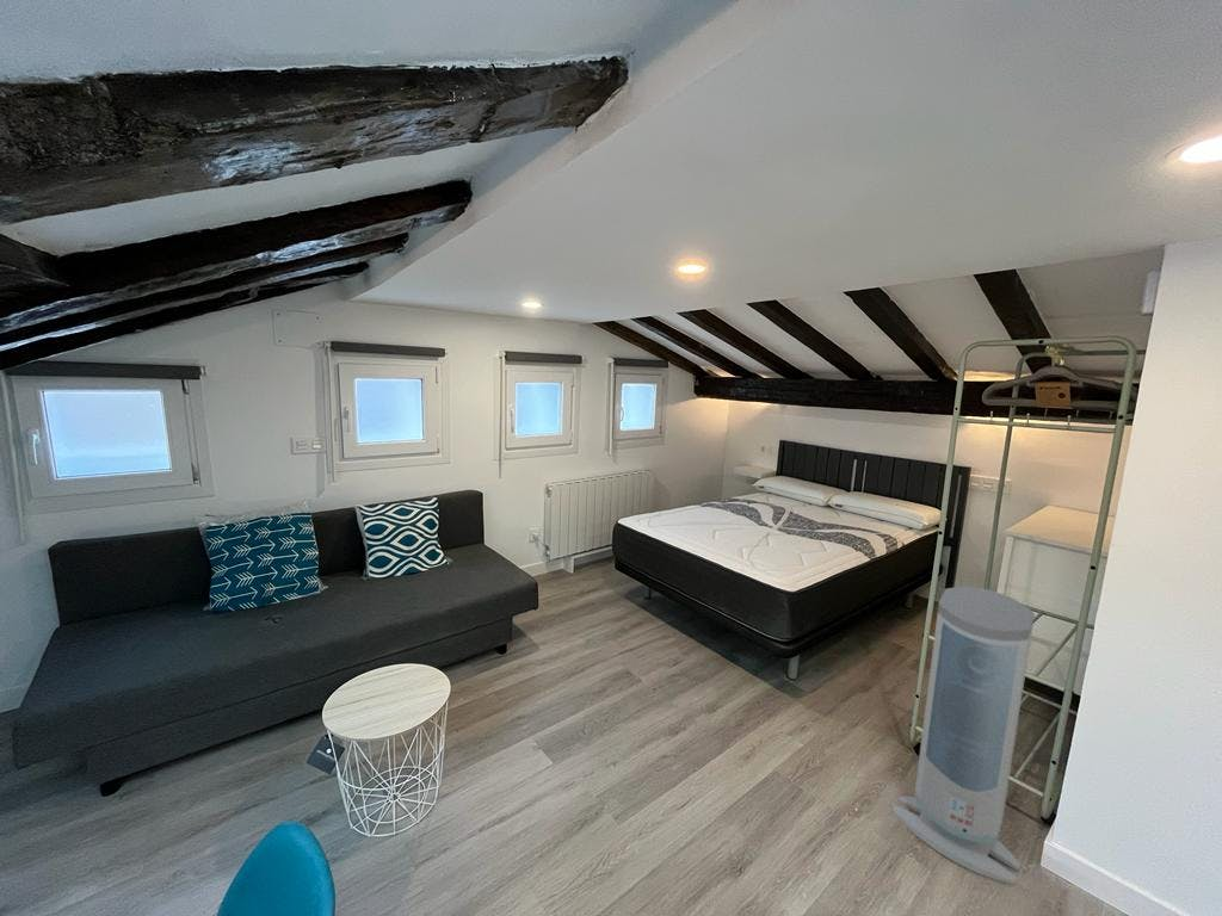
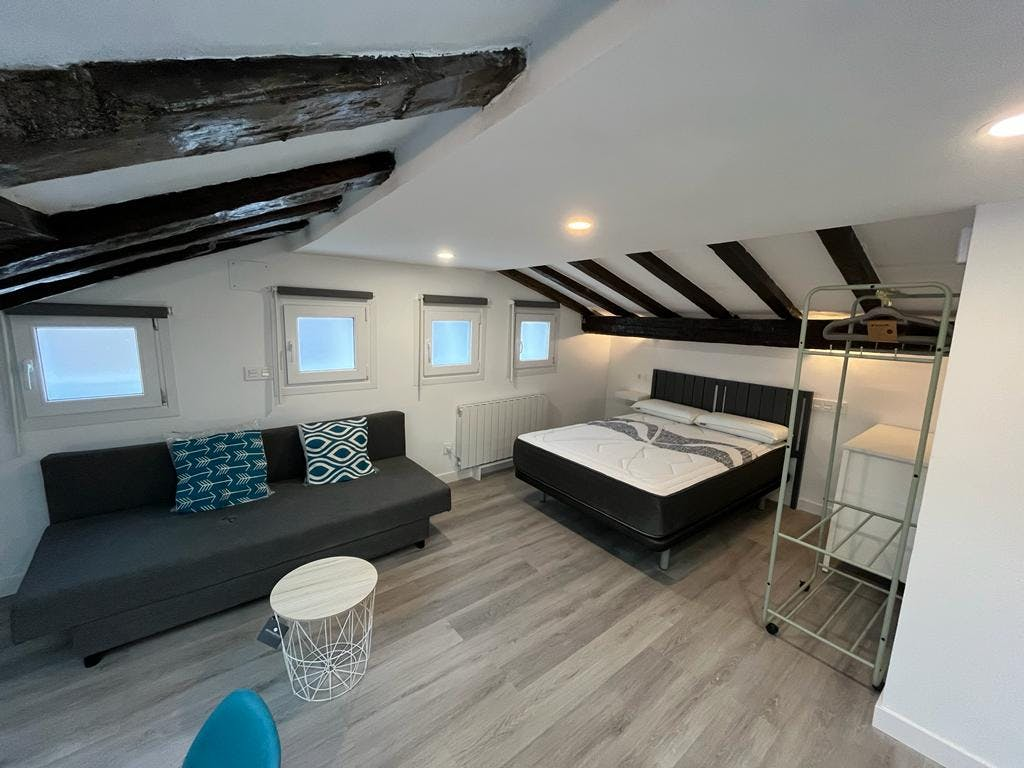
- air purifier (969, 720)
